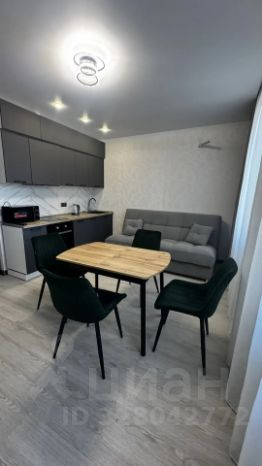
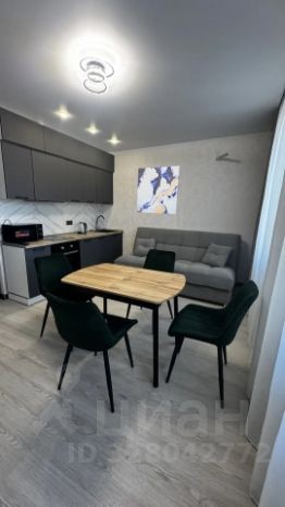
+ wall art (157, 190)
